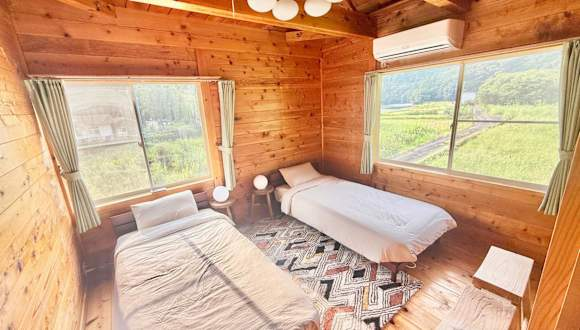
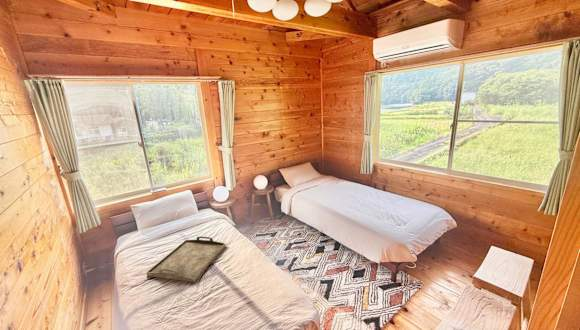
+ serving tray (188, 255)
